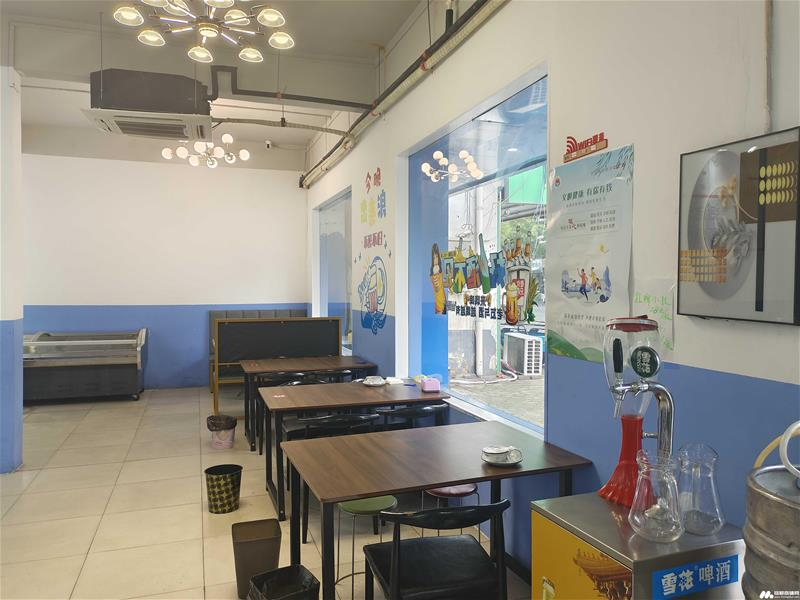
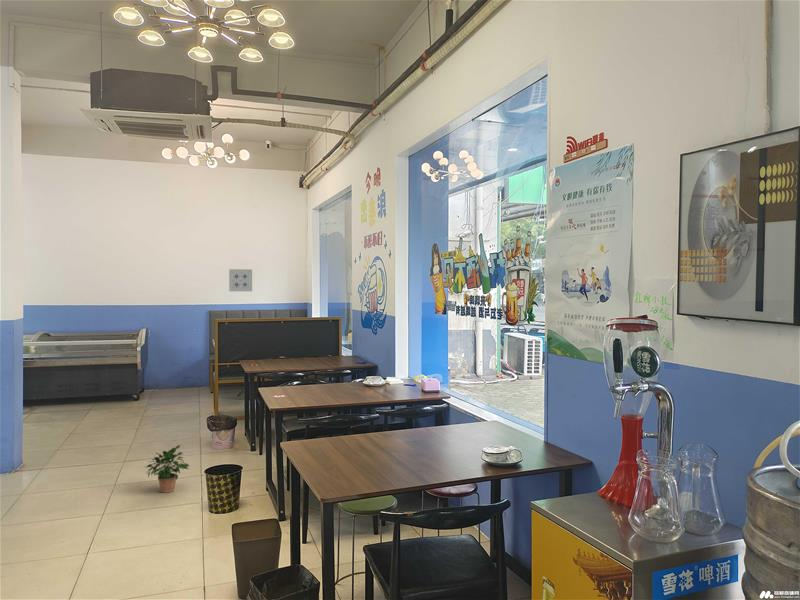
+ potted plant (166, 467)
+ wall art (240, 280)
